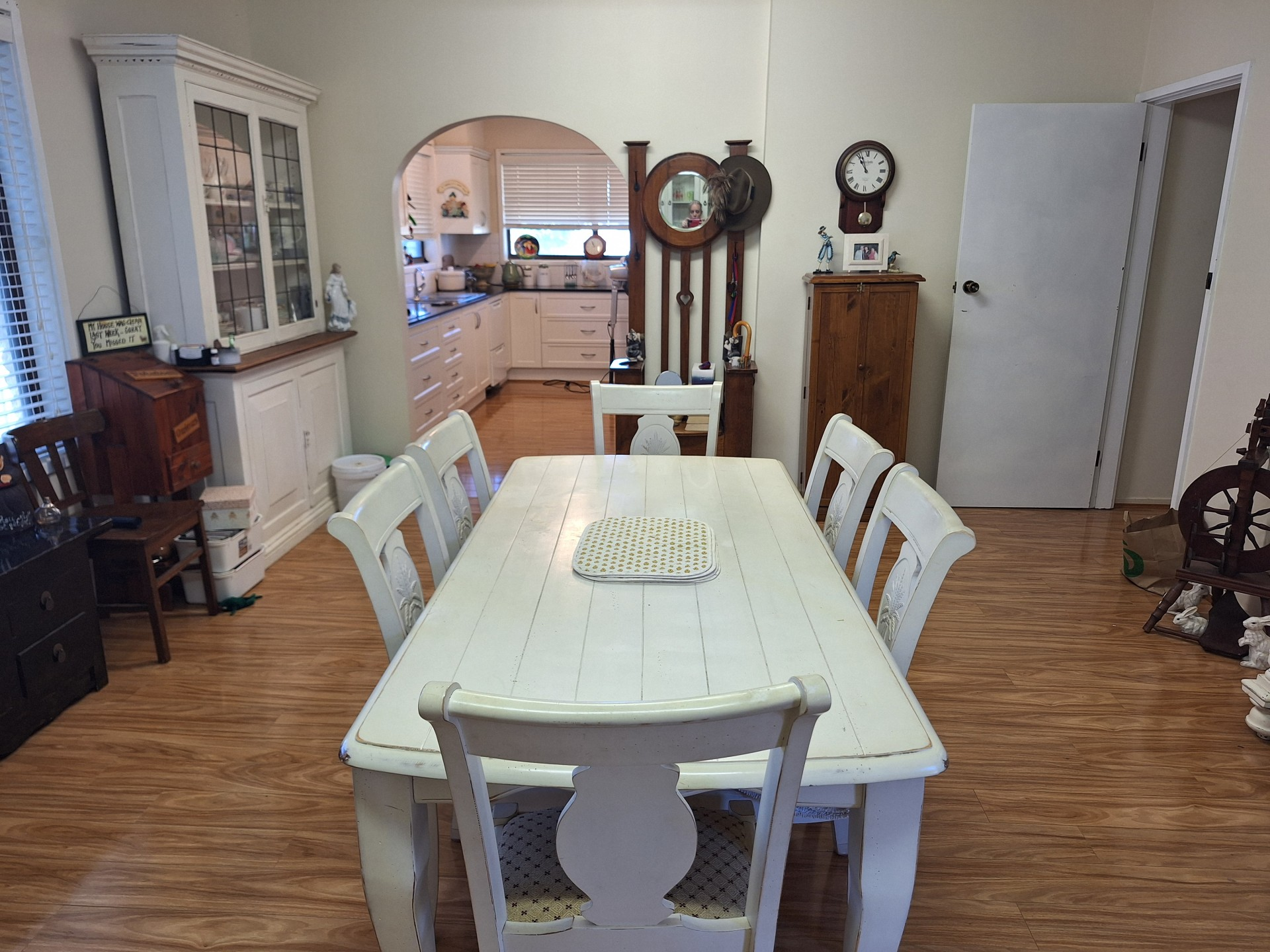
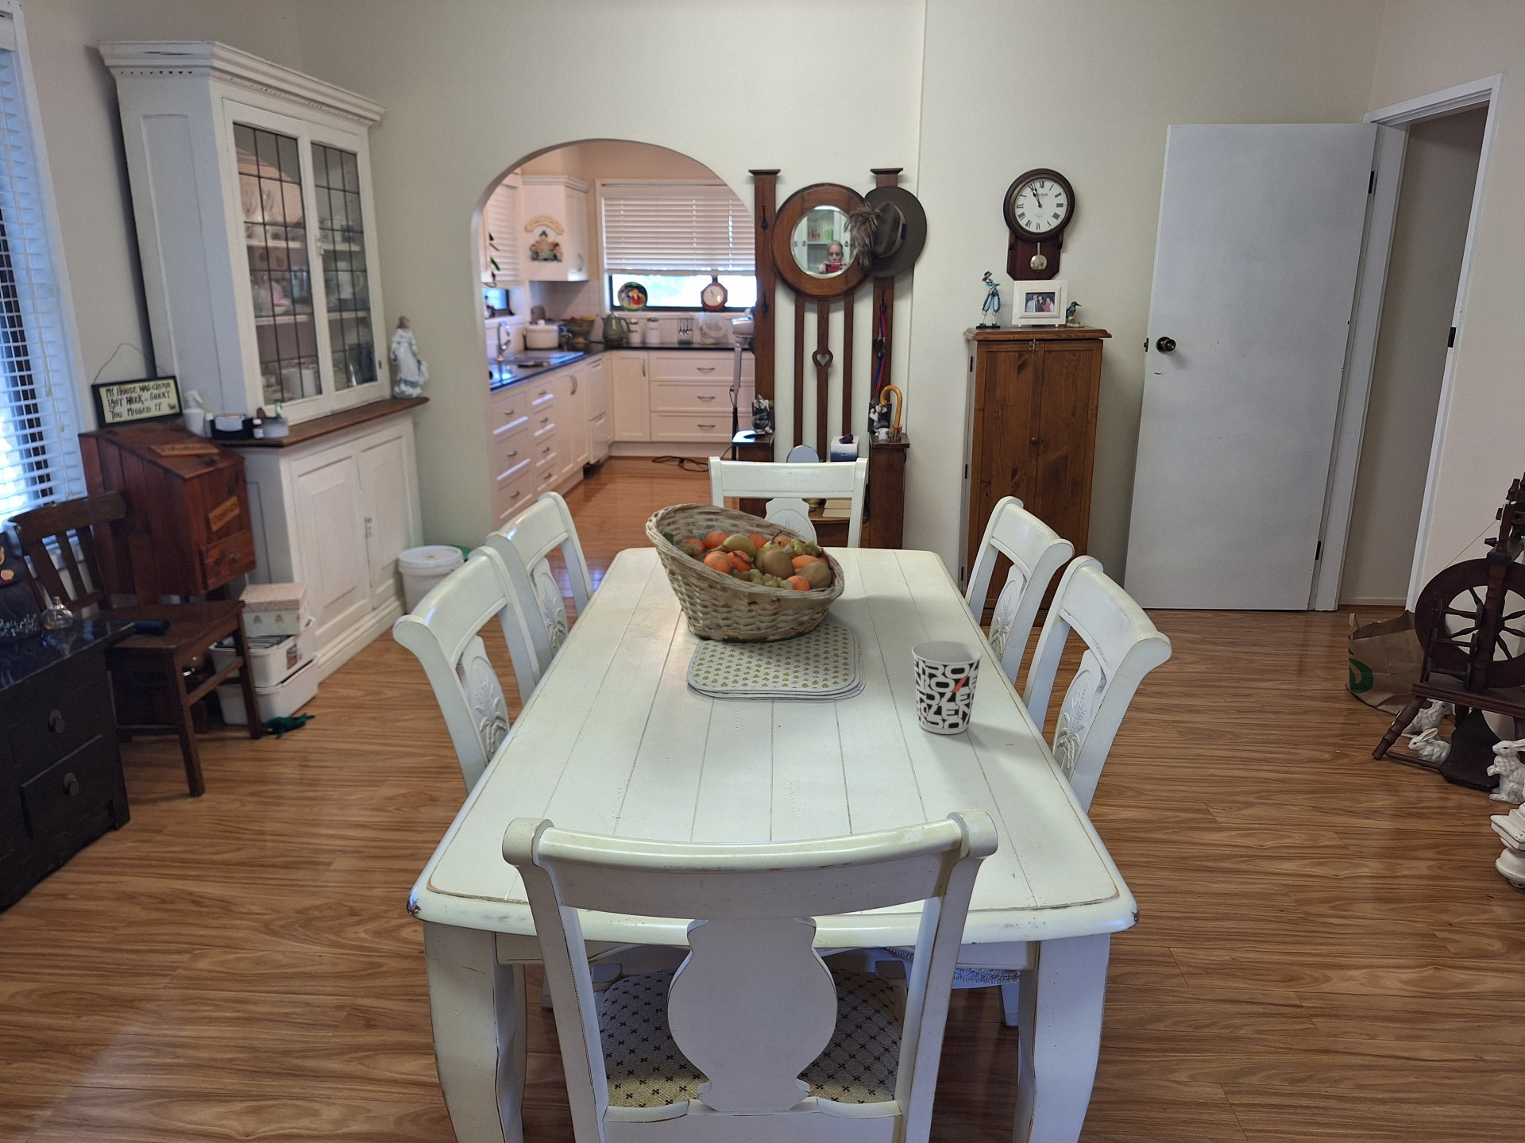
+ fruit basket (747, 568)
+ cup (944, 688)
